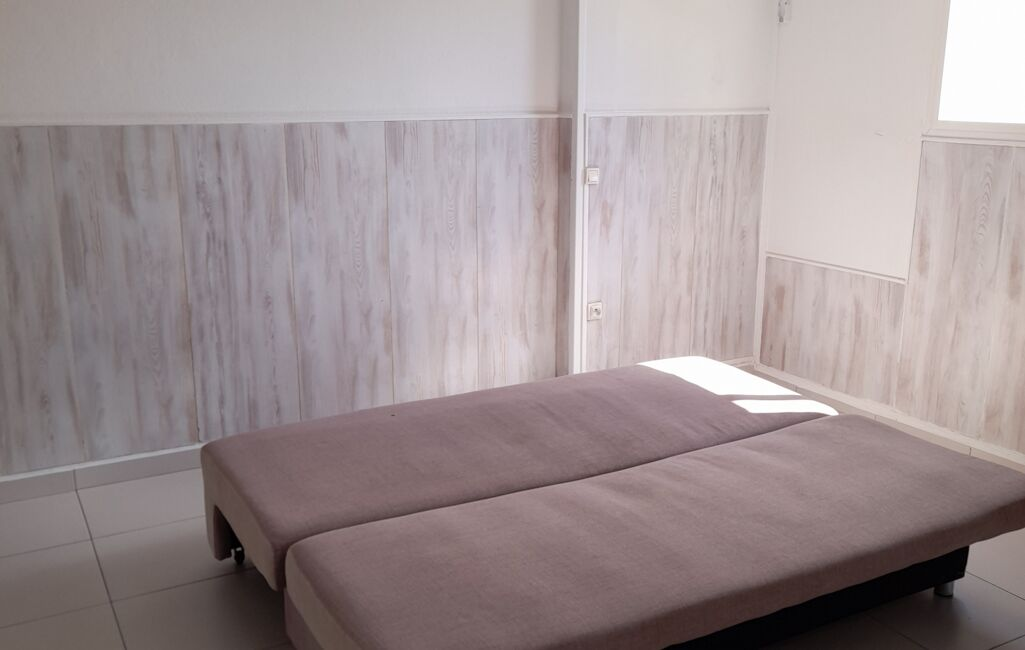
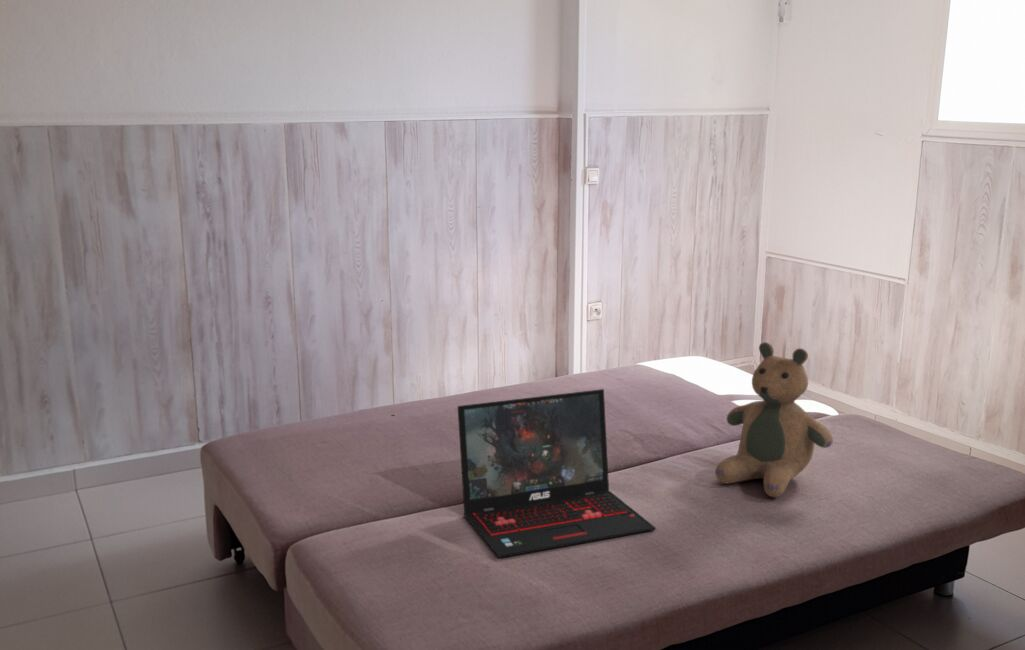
+ teddy bear (769, 416)
+ laptop (555, 468)
